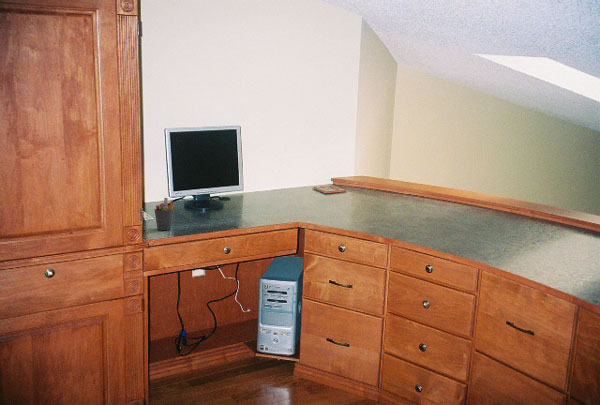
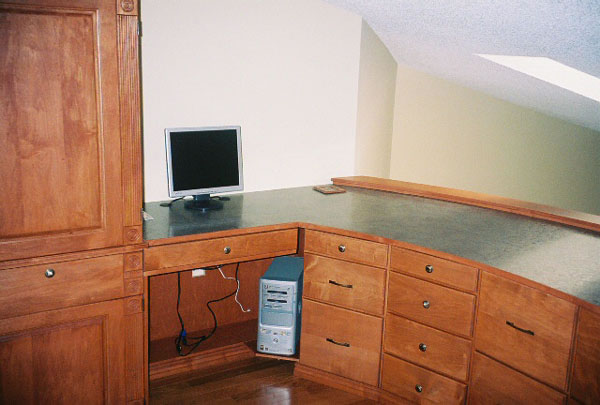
- pen holder (164, 214)
